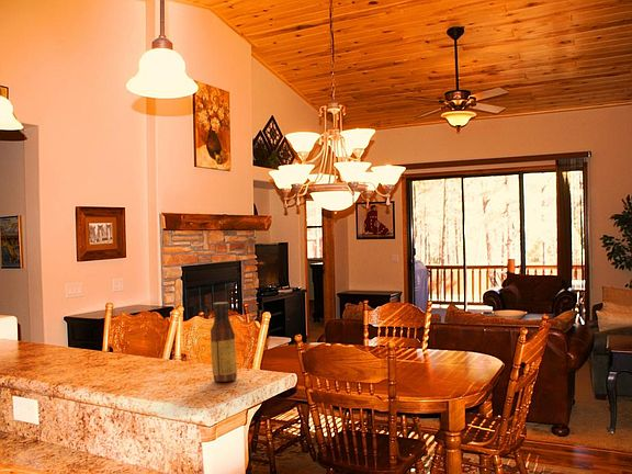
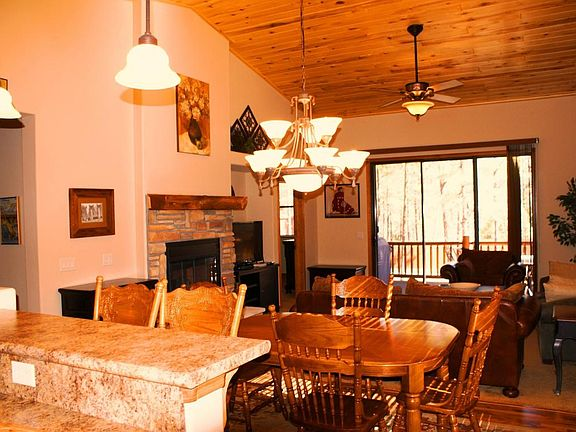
- sauce bottle (223, 340)
